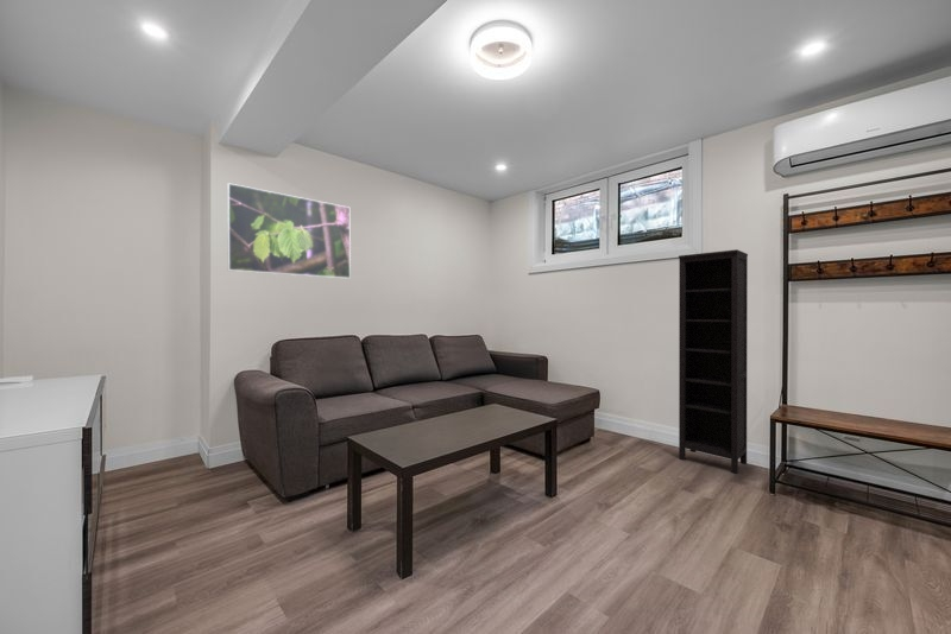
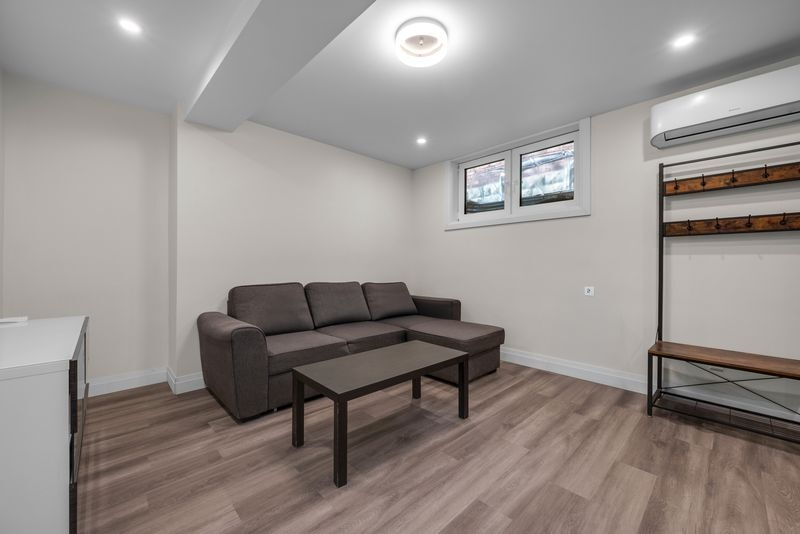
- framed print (295, 235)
- bookcase (712, 357)
